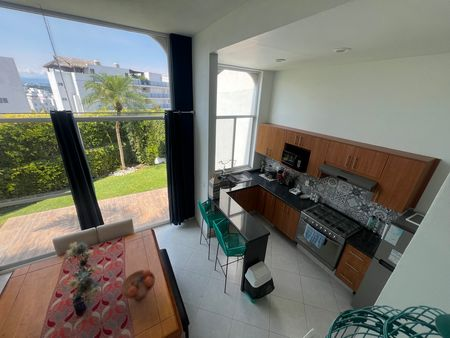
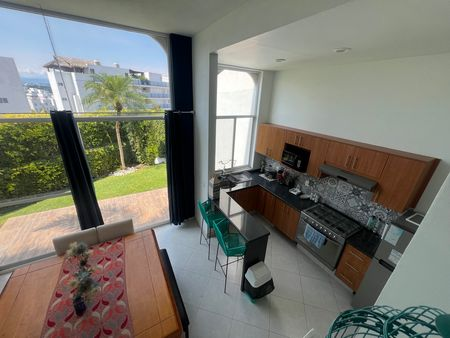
- fruit bowl (139, 286)
